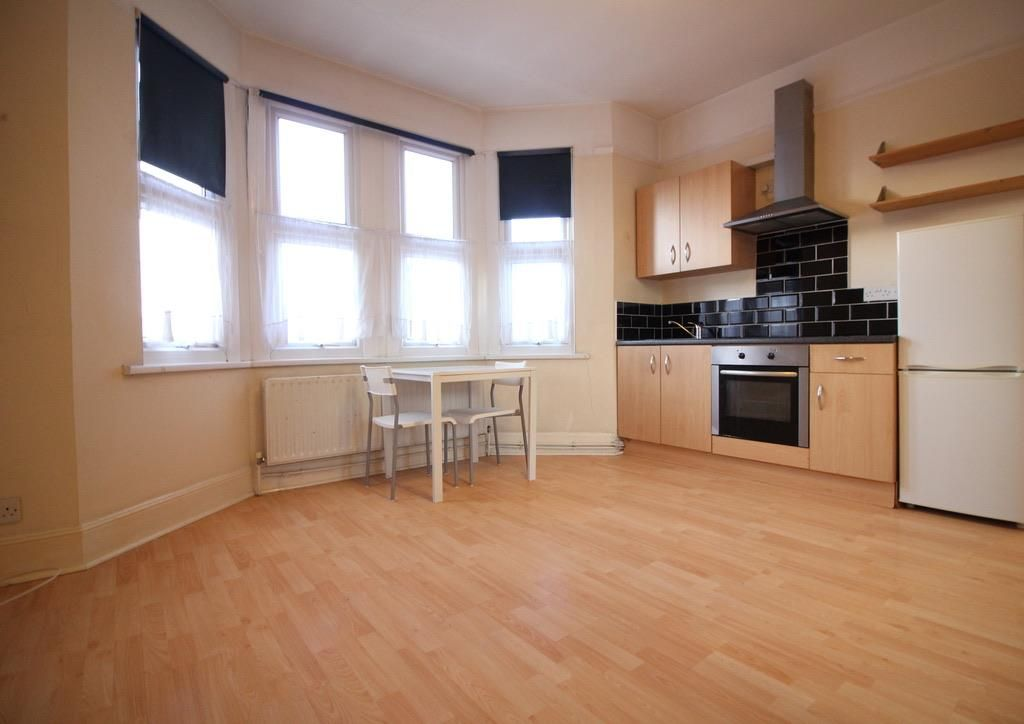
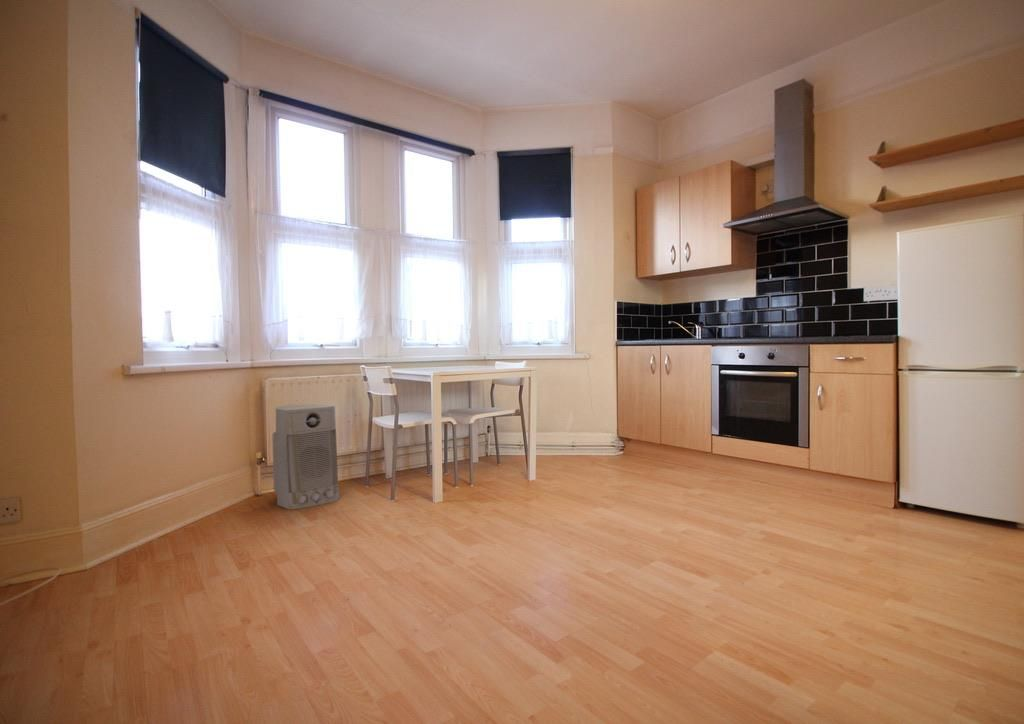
+ air purifier (305, 452)
